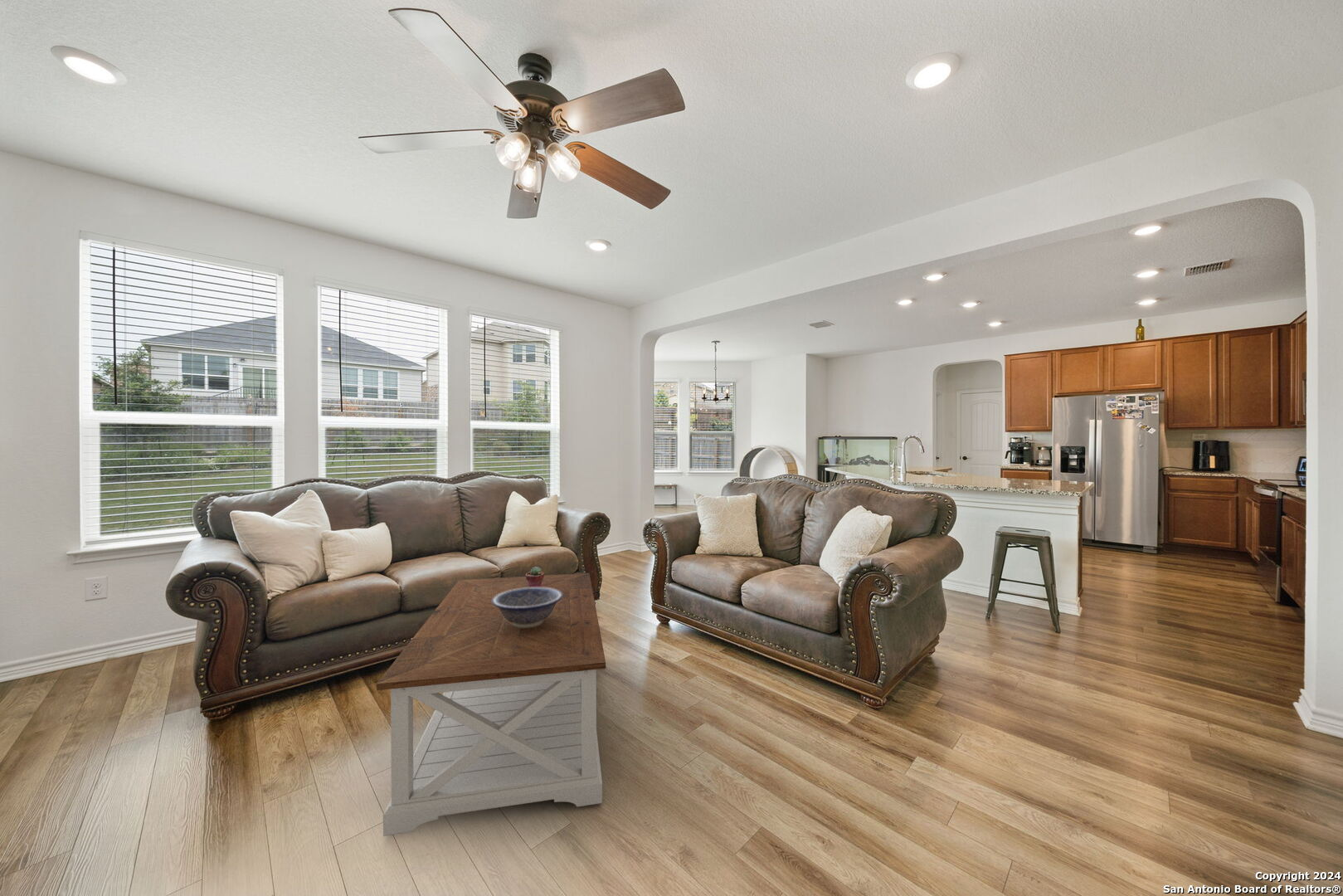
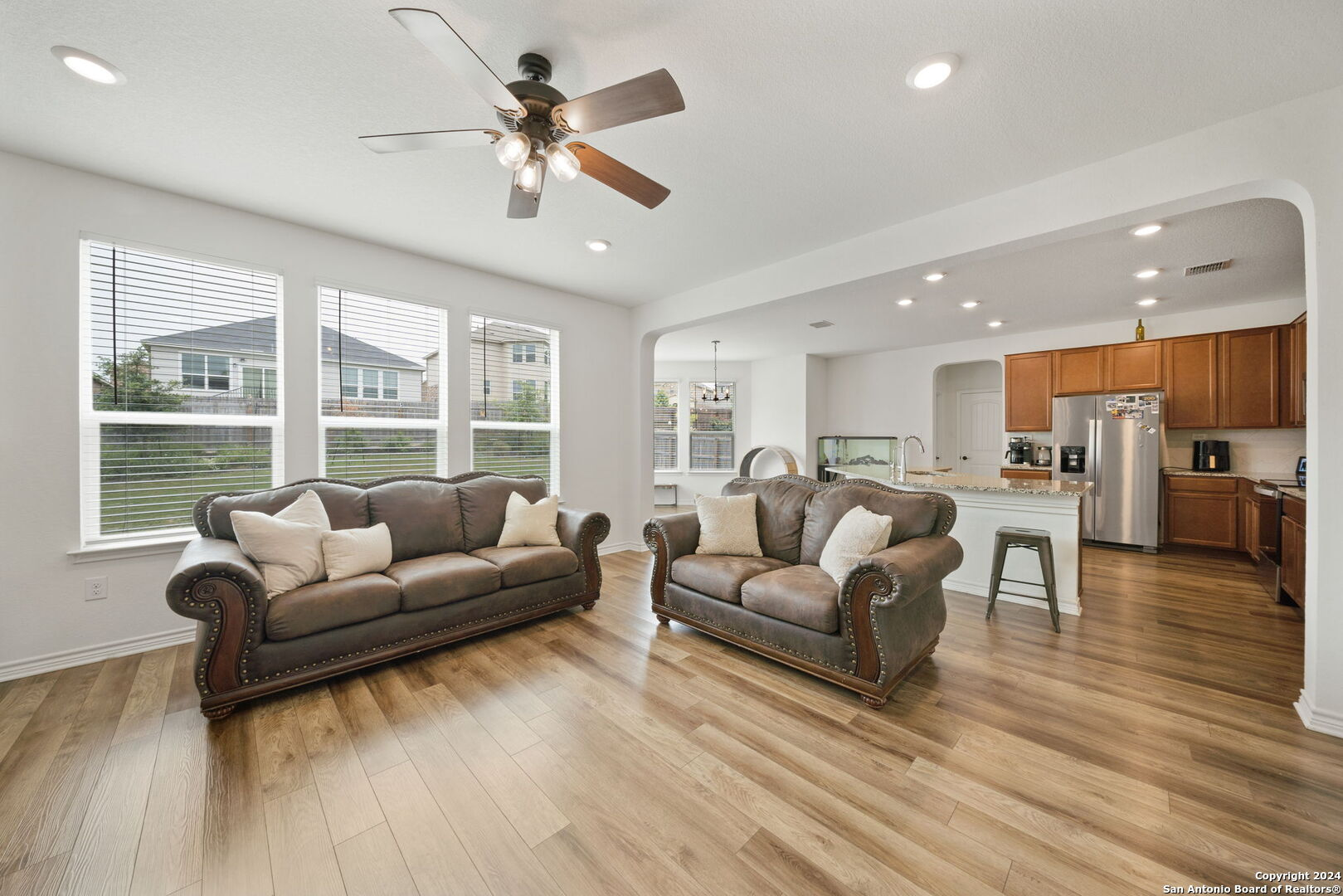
- potted succulent (534, 577)
- coffee table (515, 666)
- decorative bowl (528, 609)
